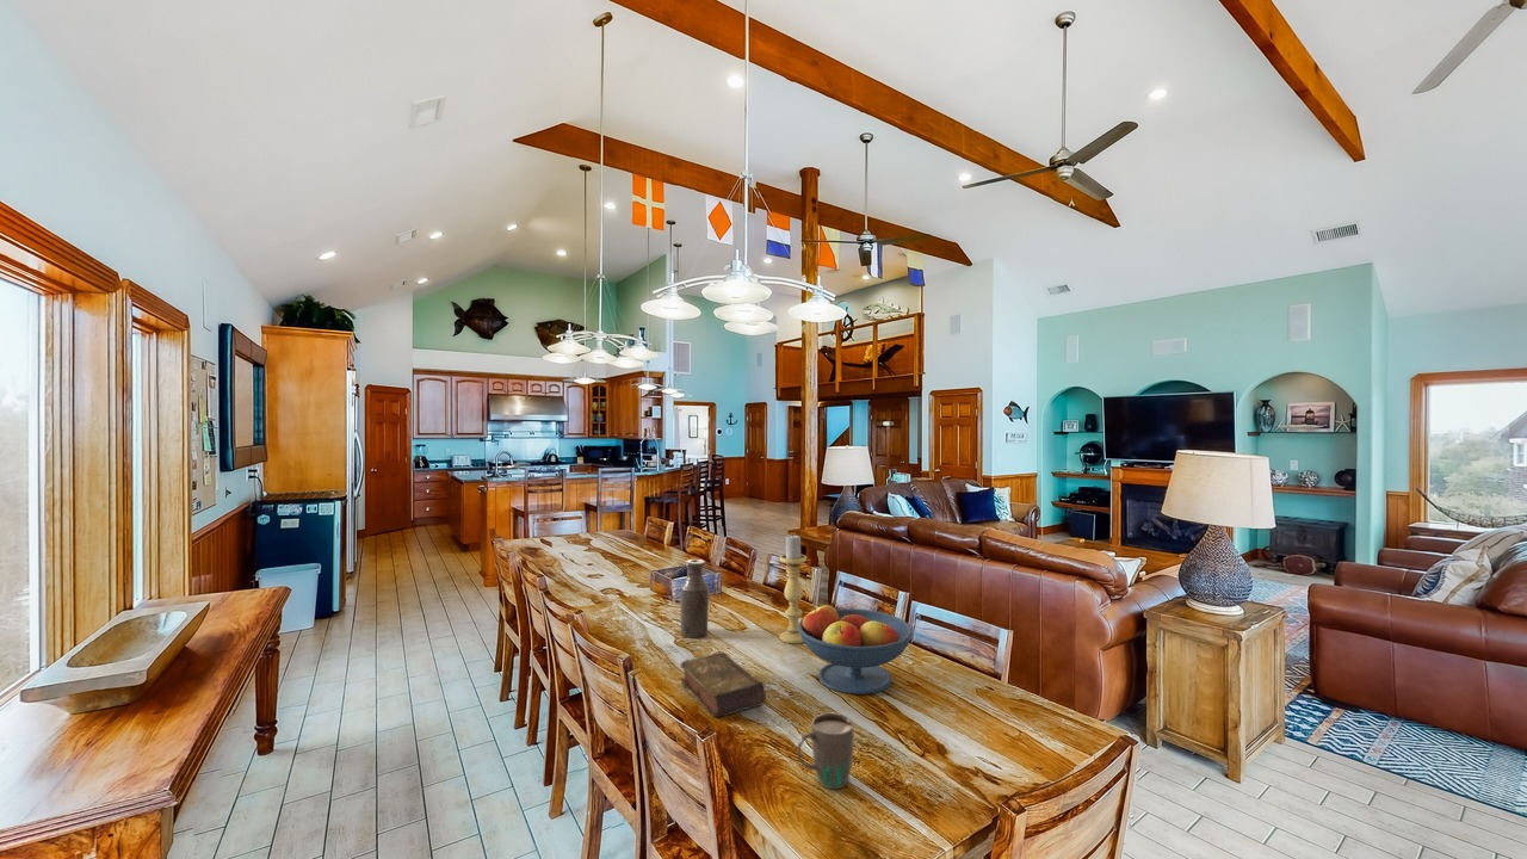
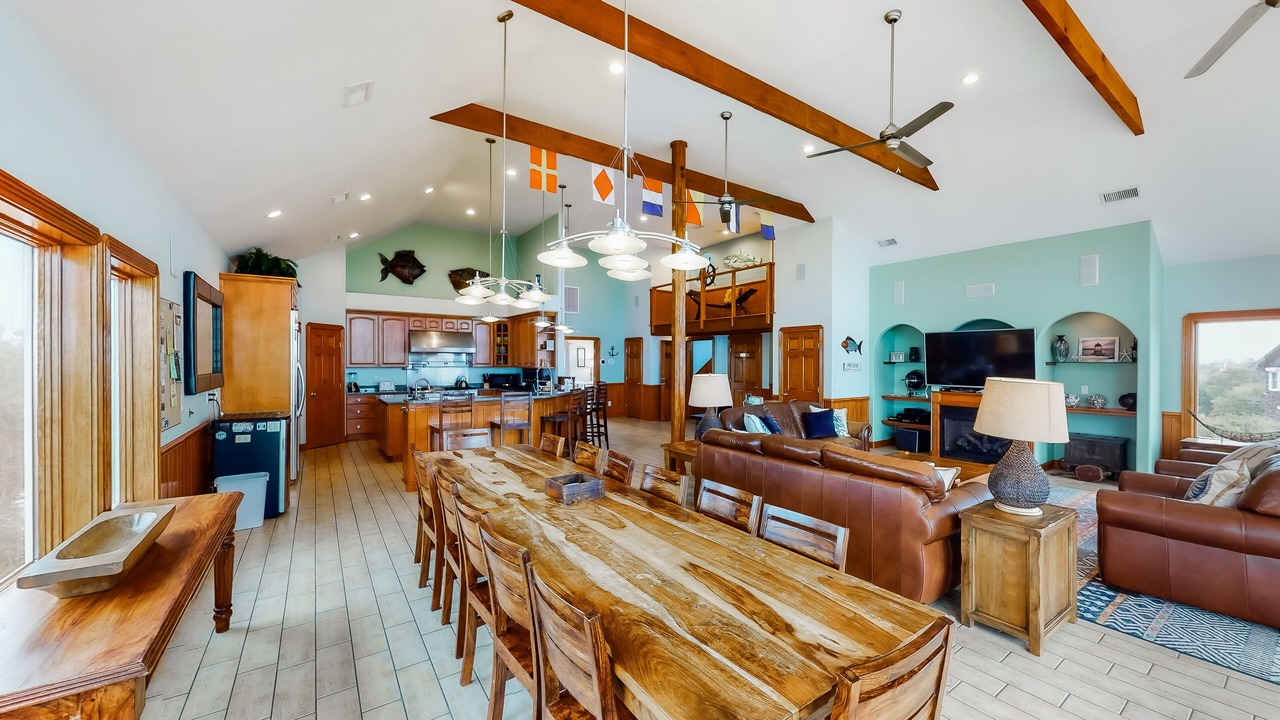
- fruit bowl (854, 643)
- candle holder (793, 586)
- mug (824, 754)
- book (721, 681)
- bottle (694, 597)
